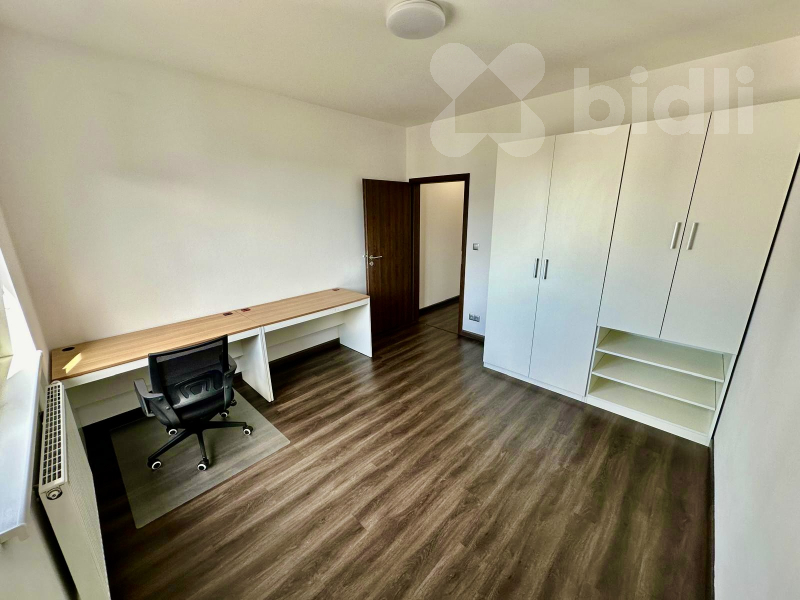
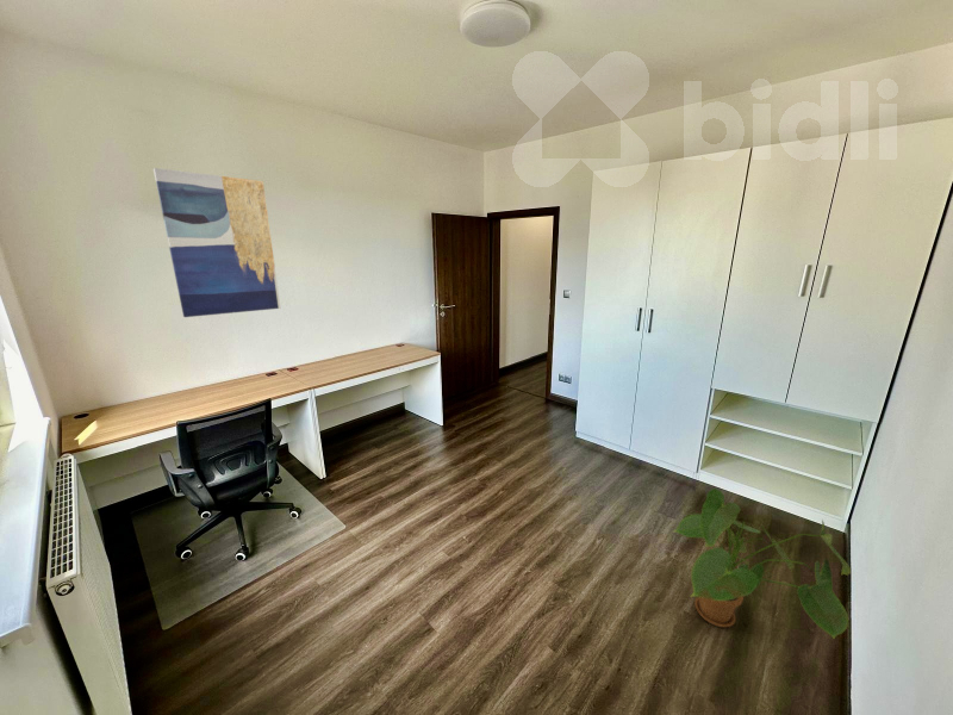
+ wall art (224, 247)
+ house plant (745, 572)
